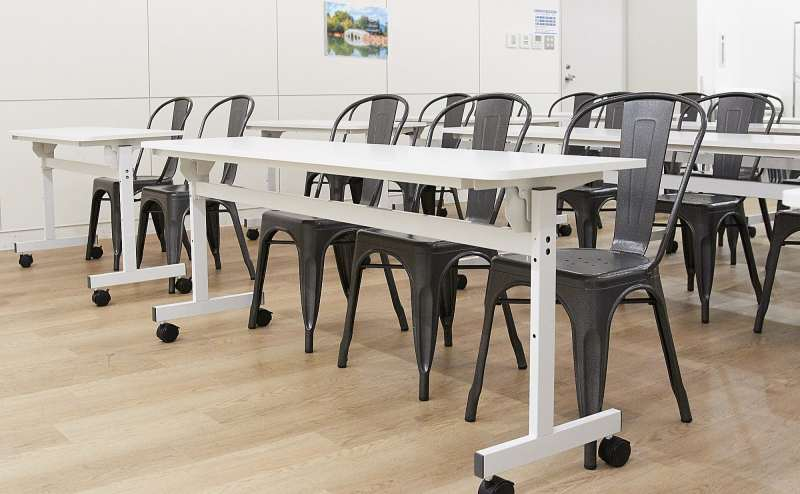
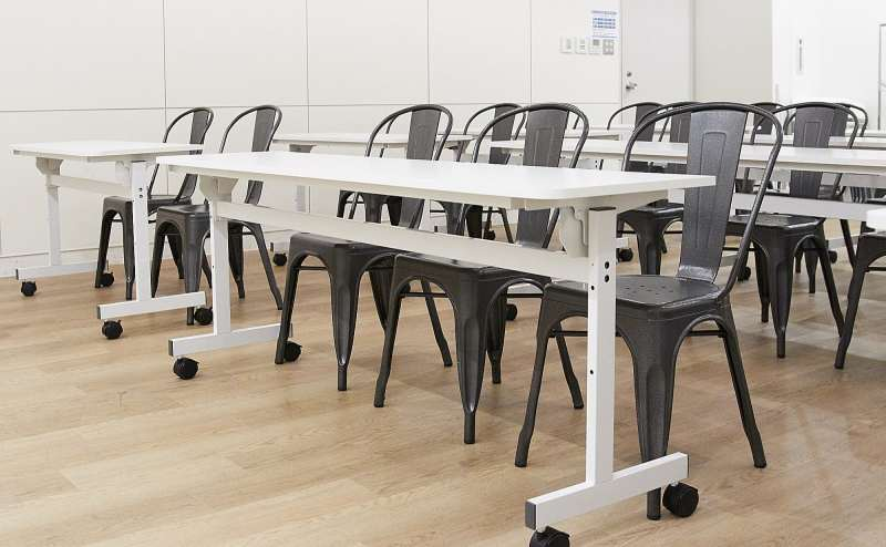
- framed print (356, 31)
